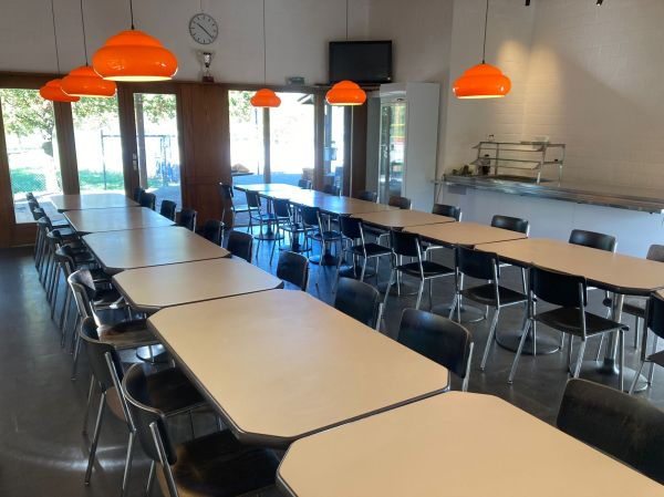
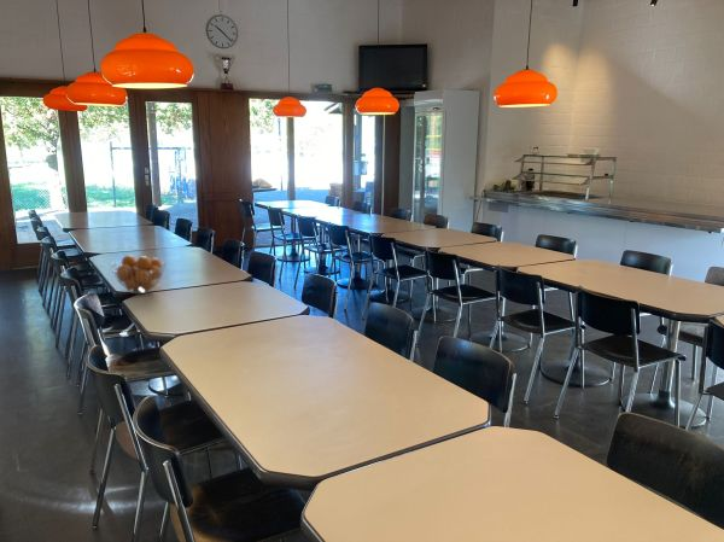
+ fruit basket (139, 273)
